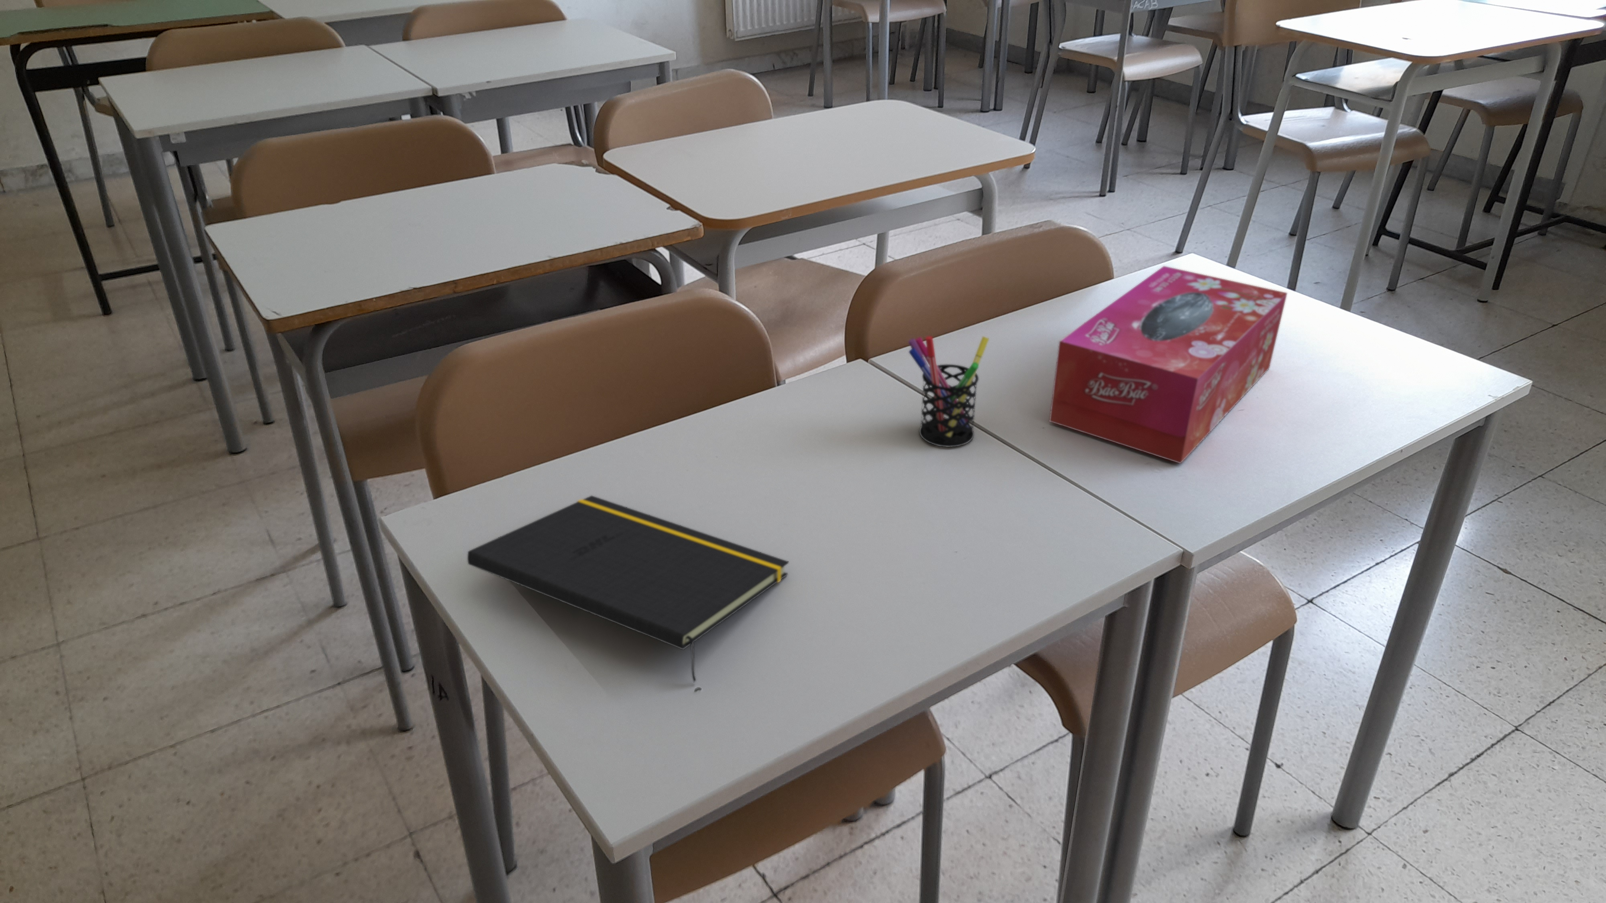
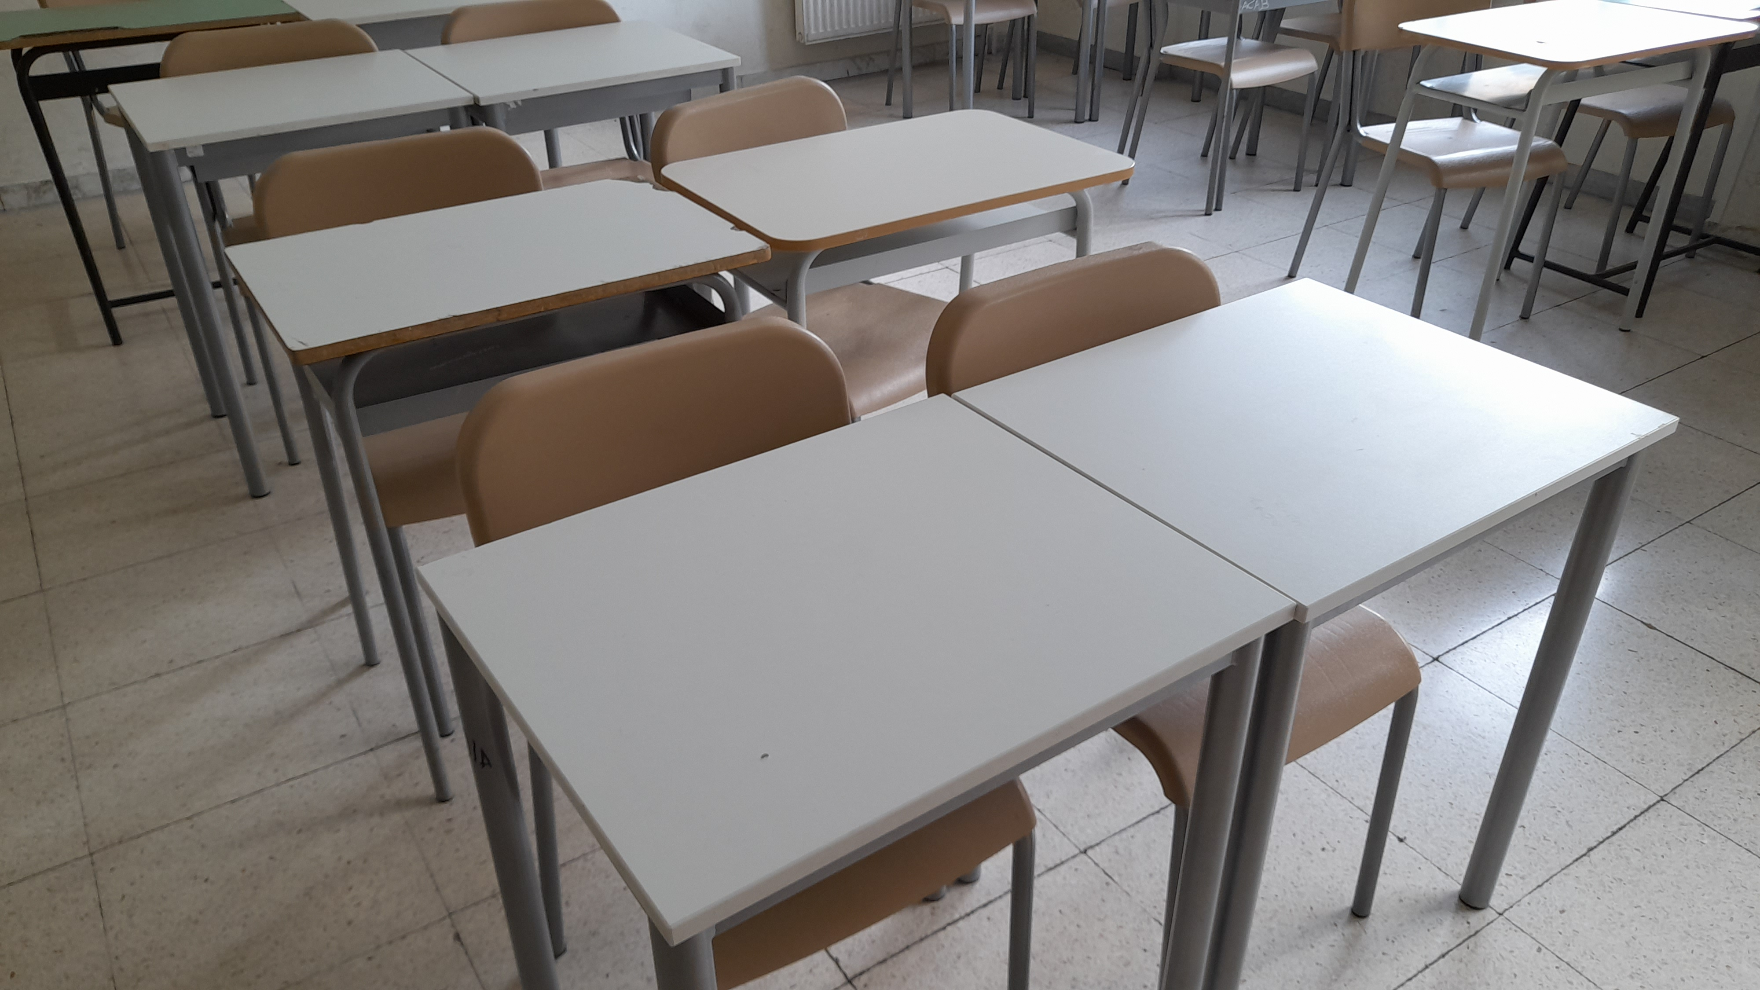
- pen holder (951, 387)
- tissue box (1171, 355)
- notepad (631, 563)
